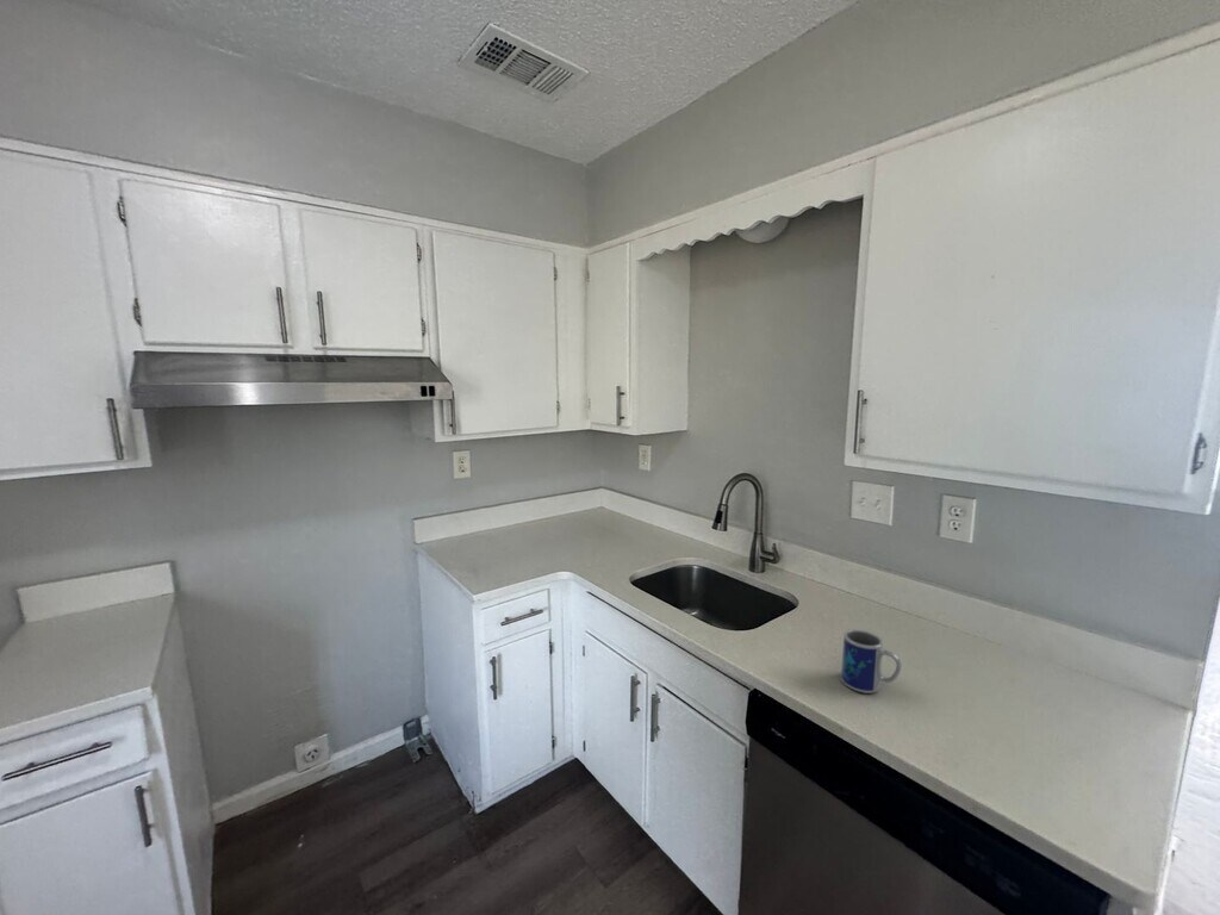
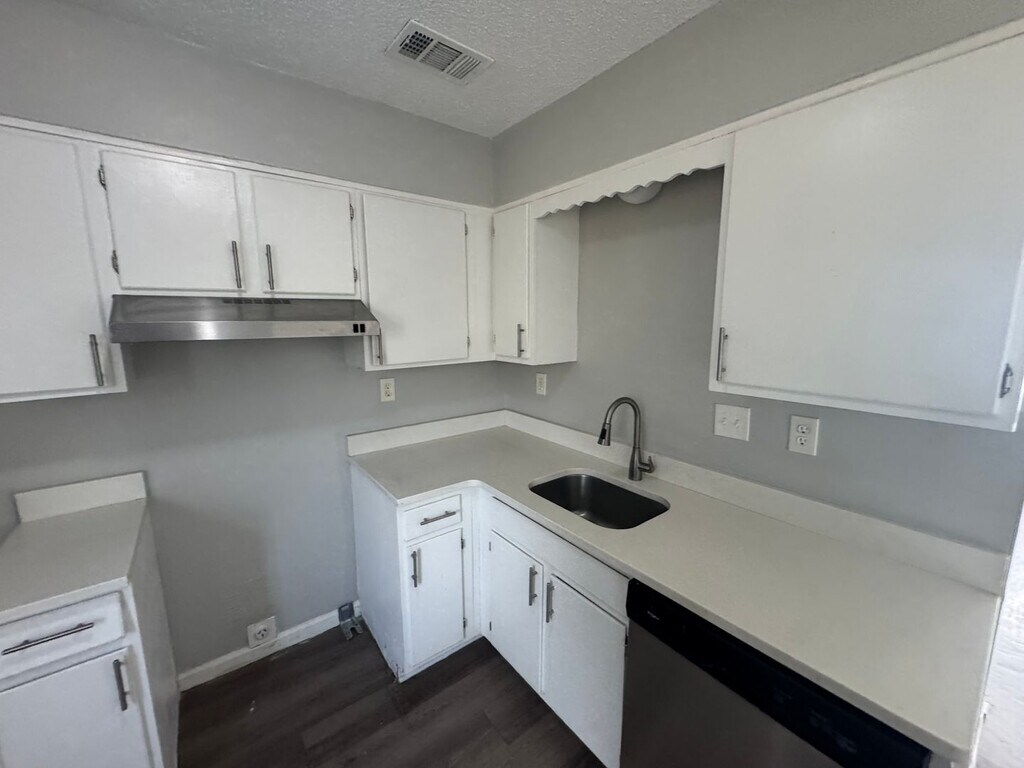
- mug (870, 664)
